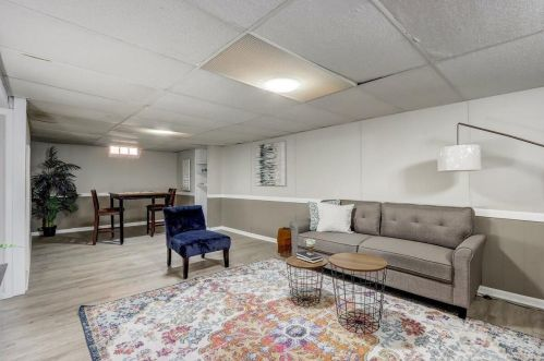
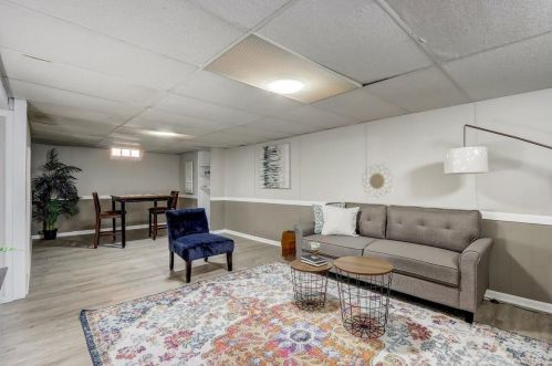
+ decorative wall piece (376, 180)
